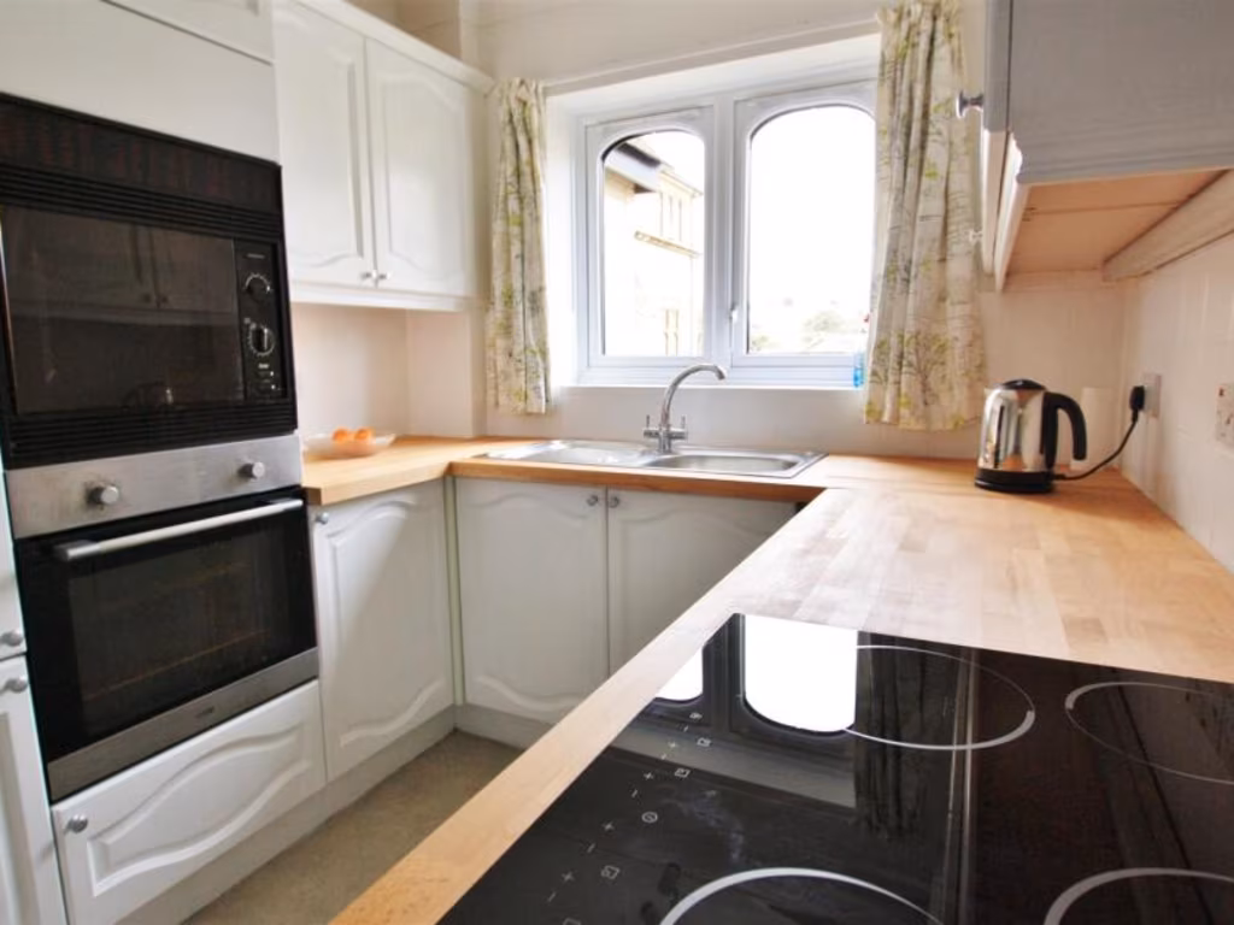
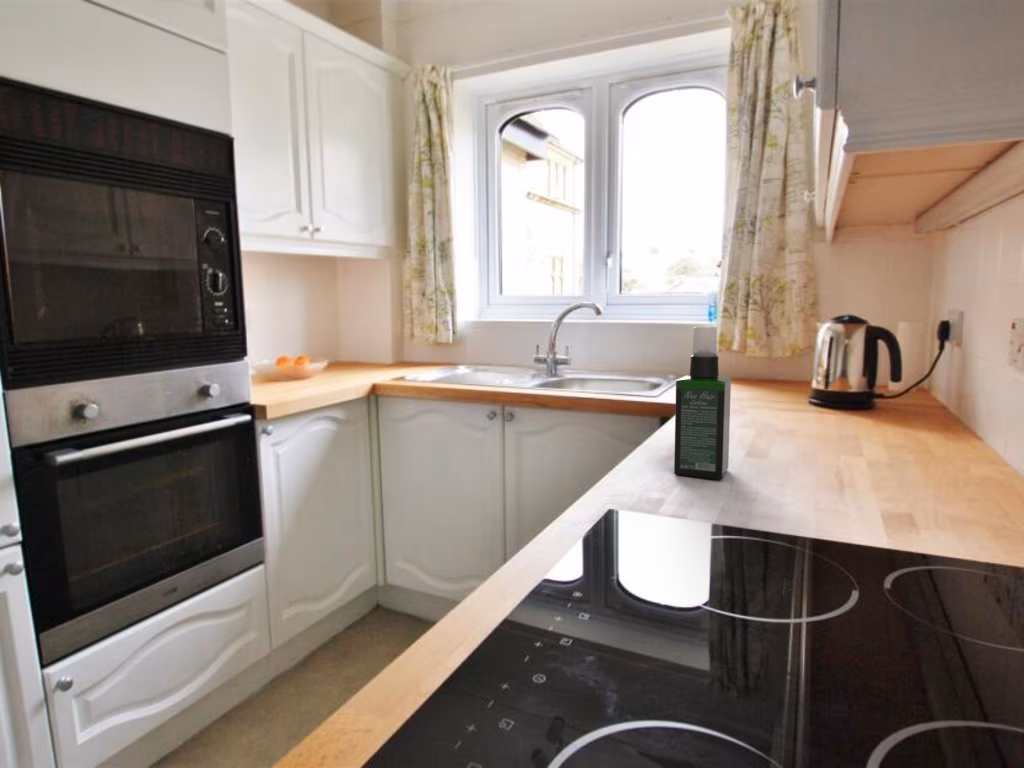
+ spray bottle (703, 400)
